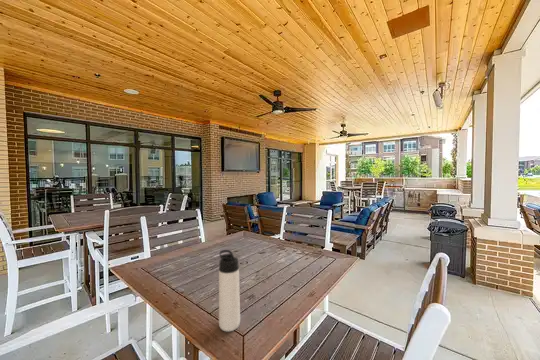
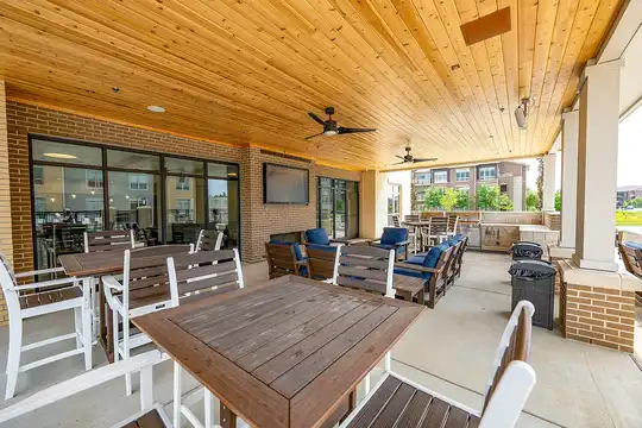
- thermos bottle (228, 288)
